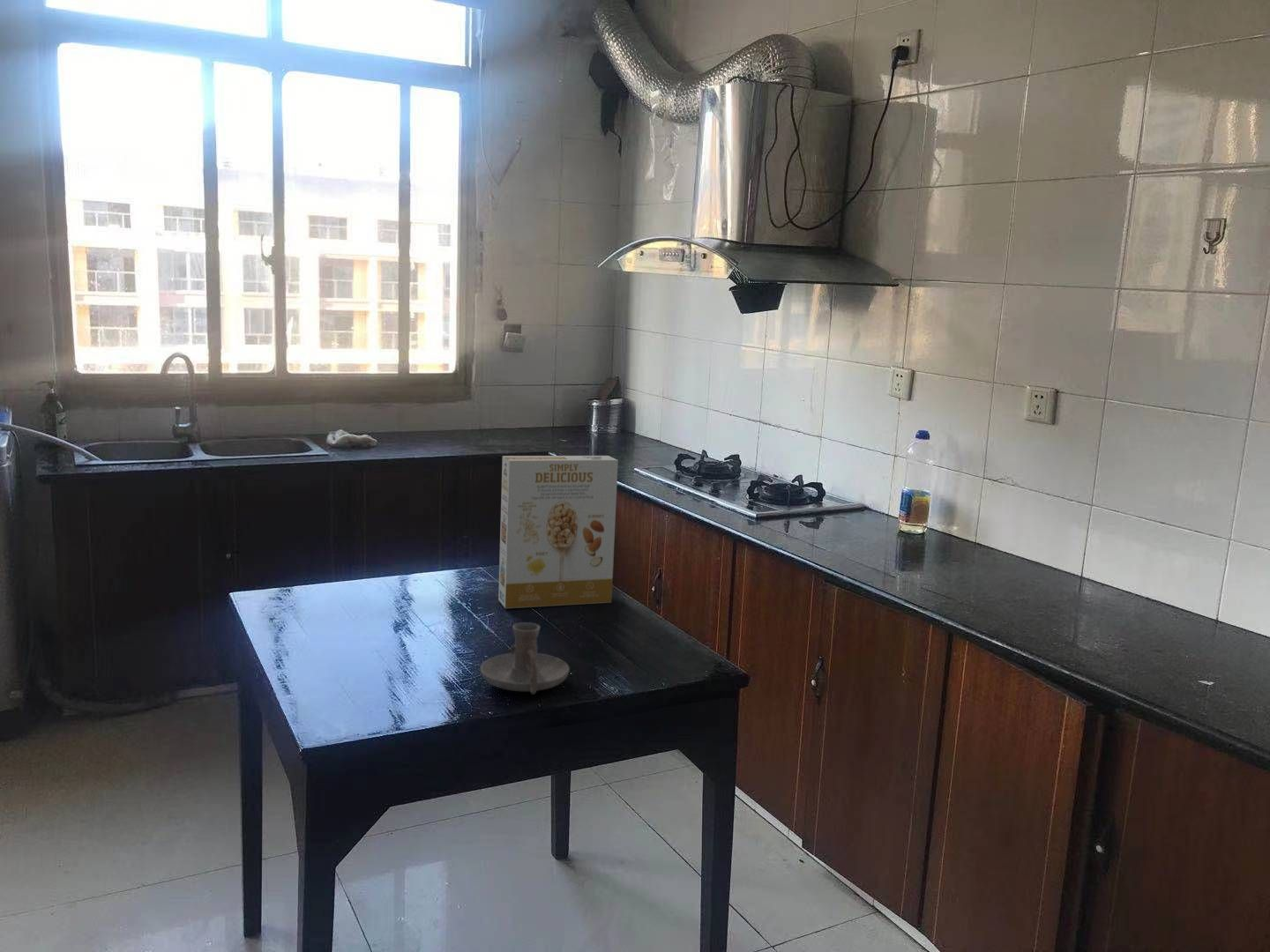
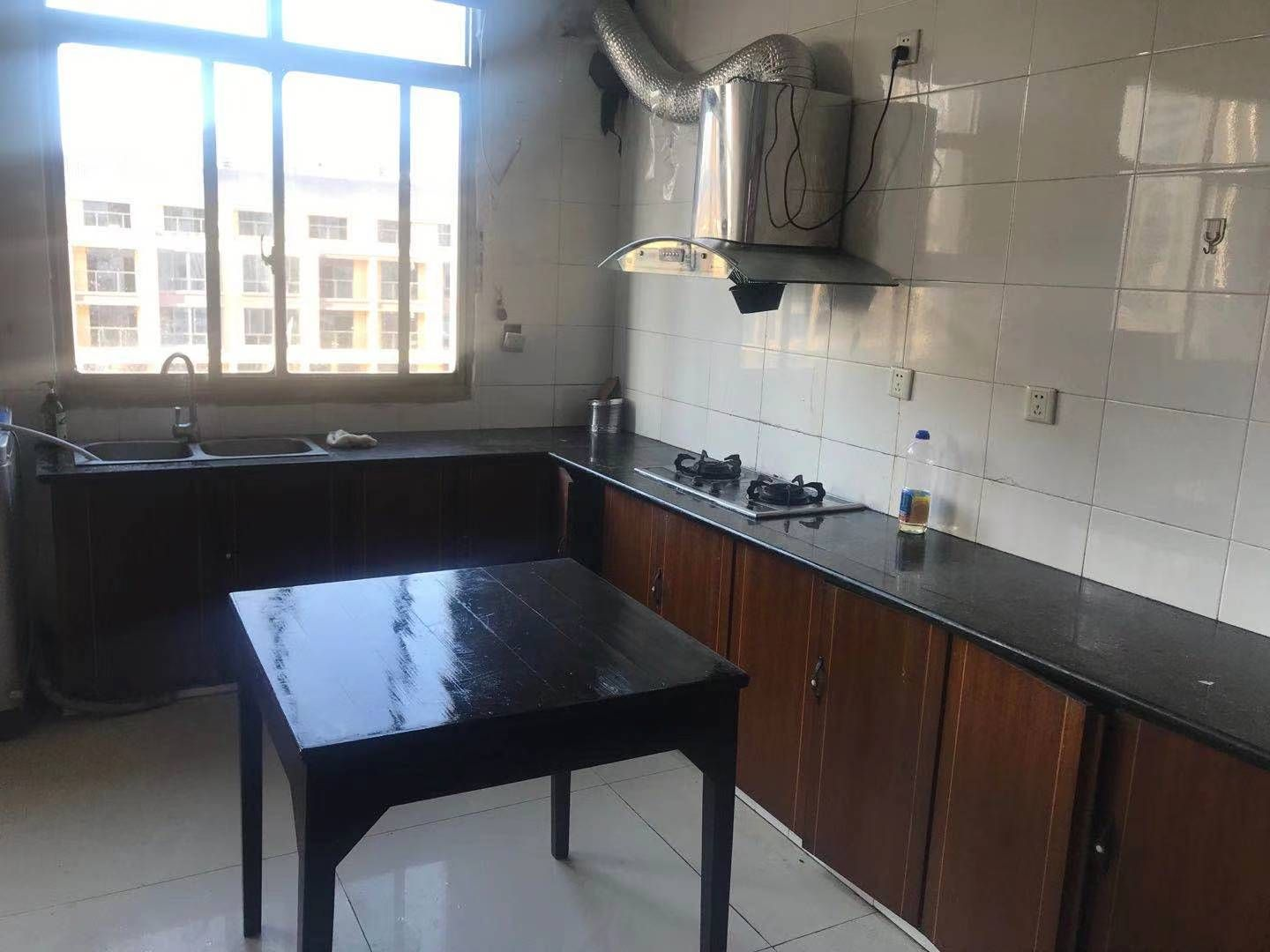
- cereal box (557, 530)
- candle holder (527, 658)
